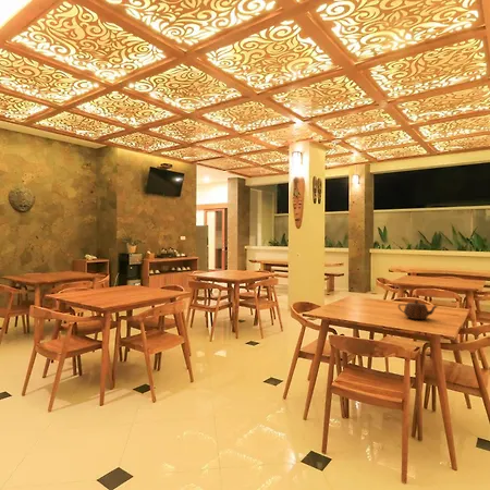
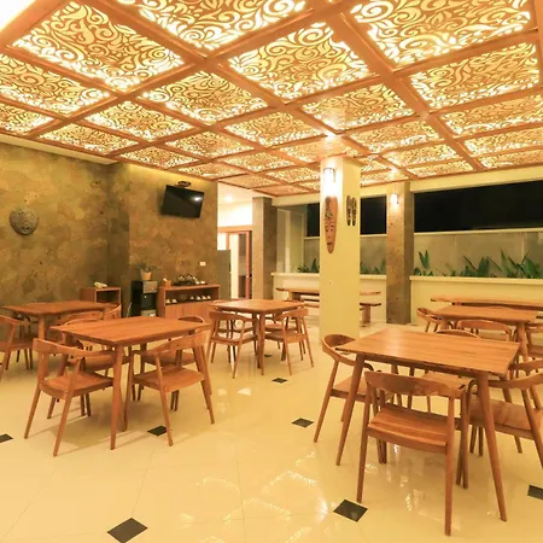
- teapot (417, 309)
